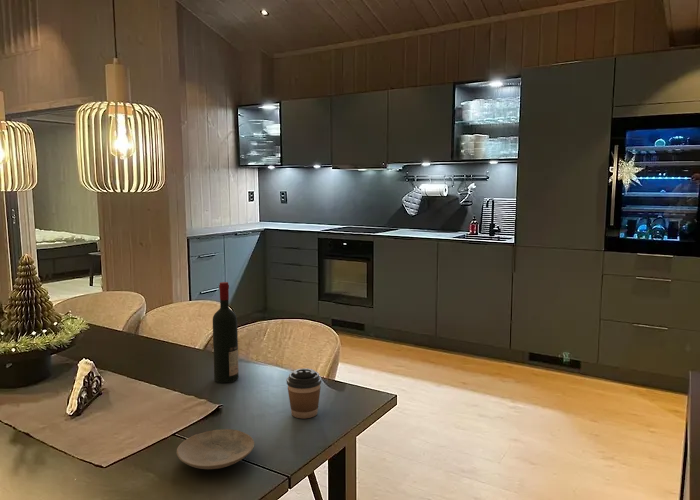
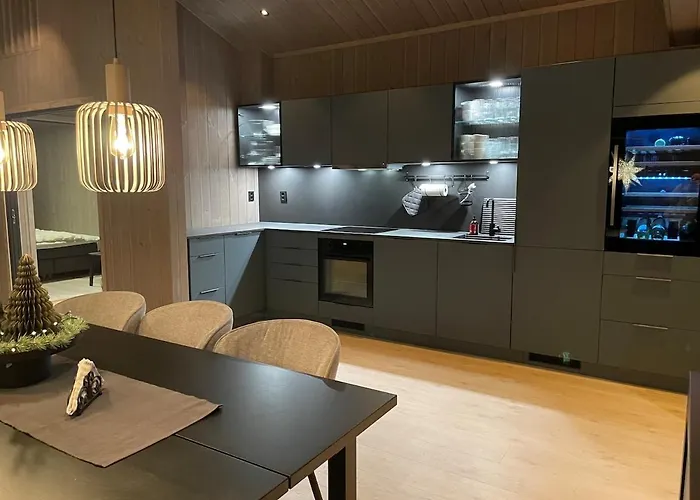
- coffee cup (304, 391)
- plate (216, 451)
- alcohol (225, 331)
